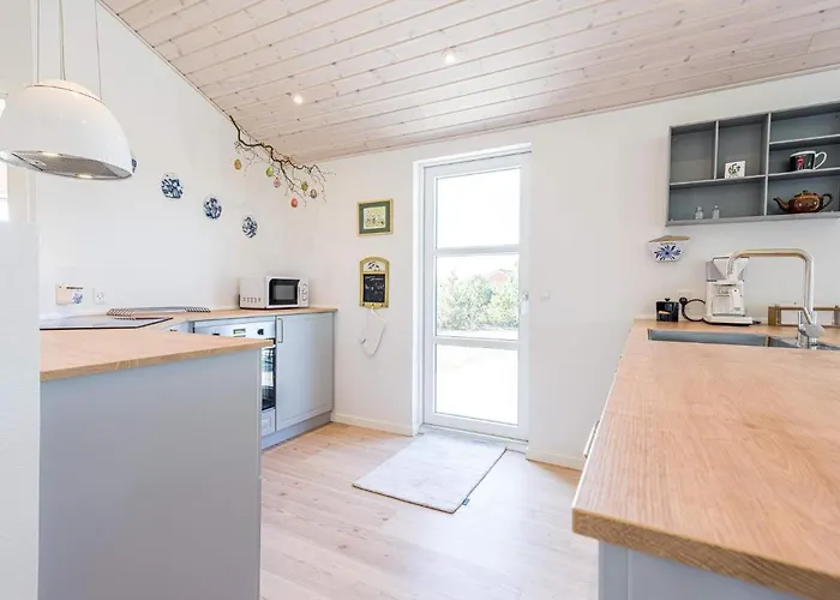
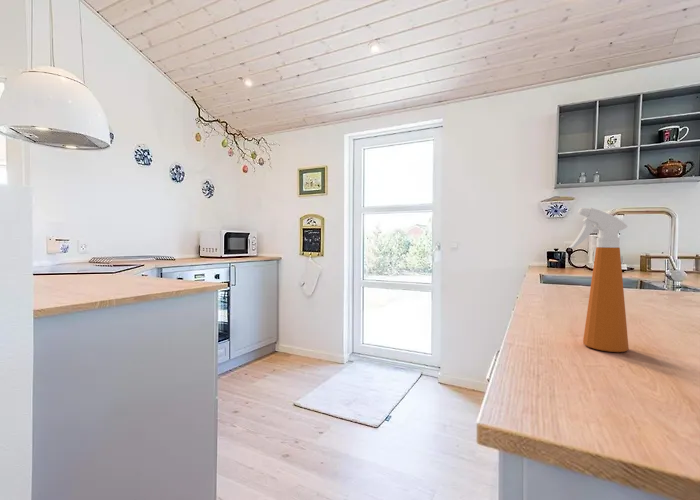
+ spray bottle (597, 277)
